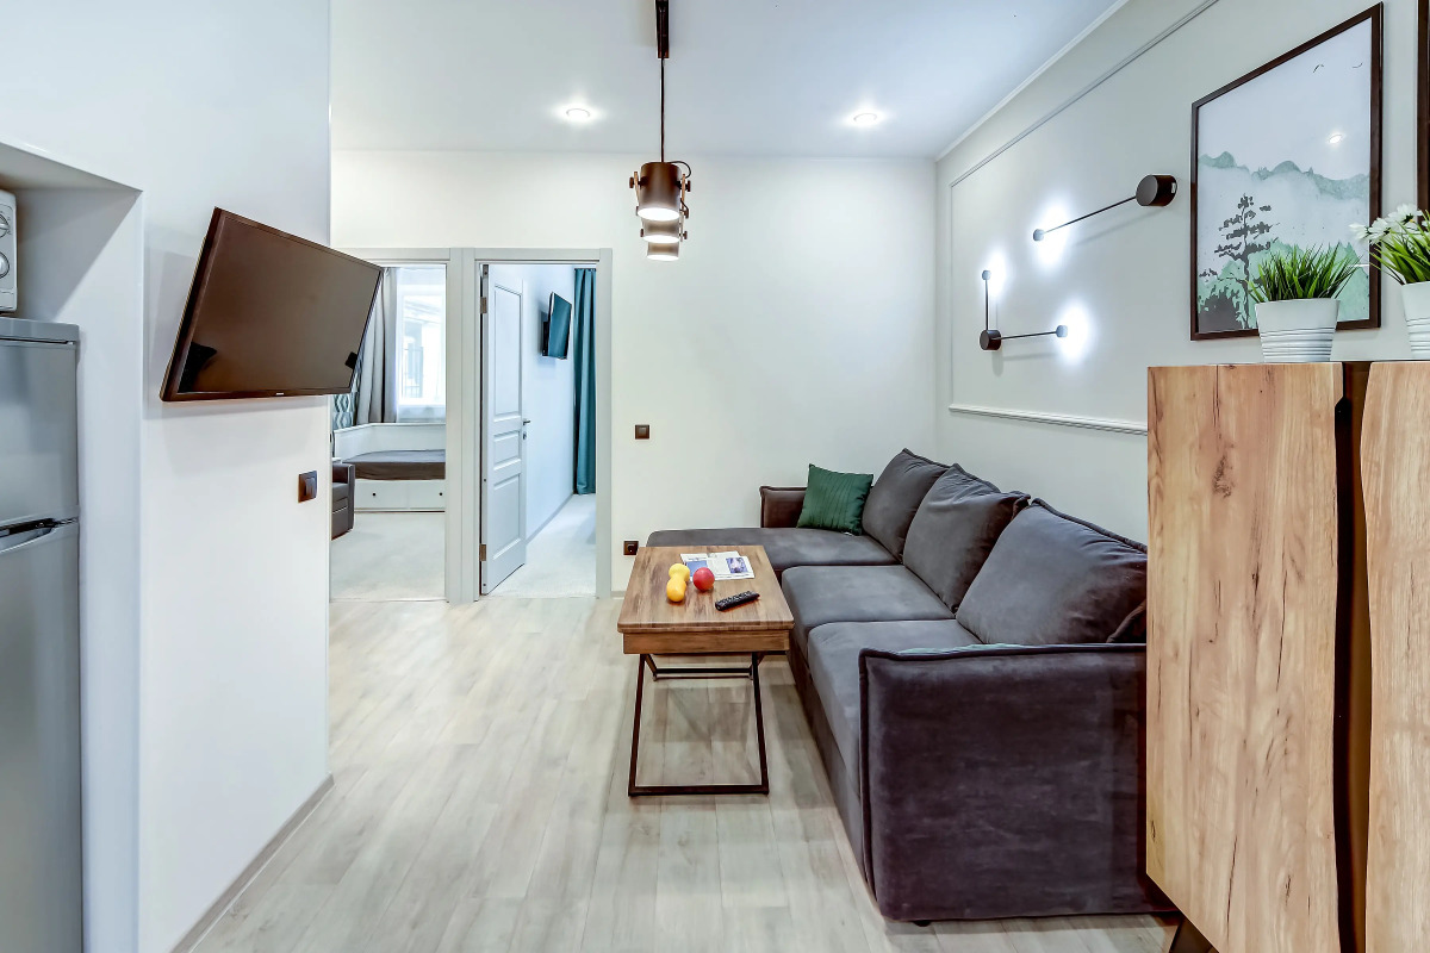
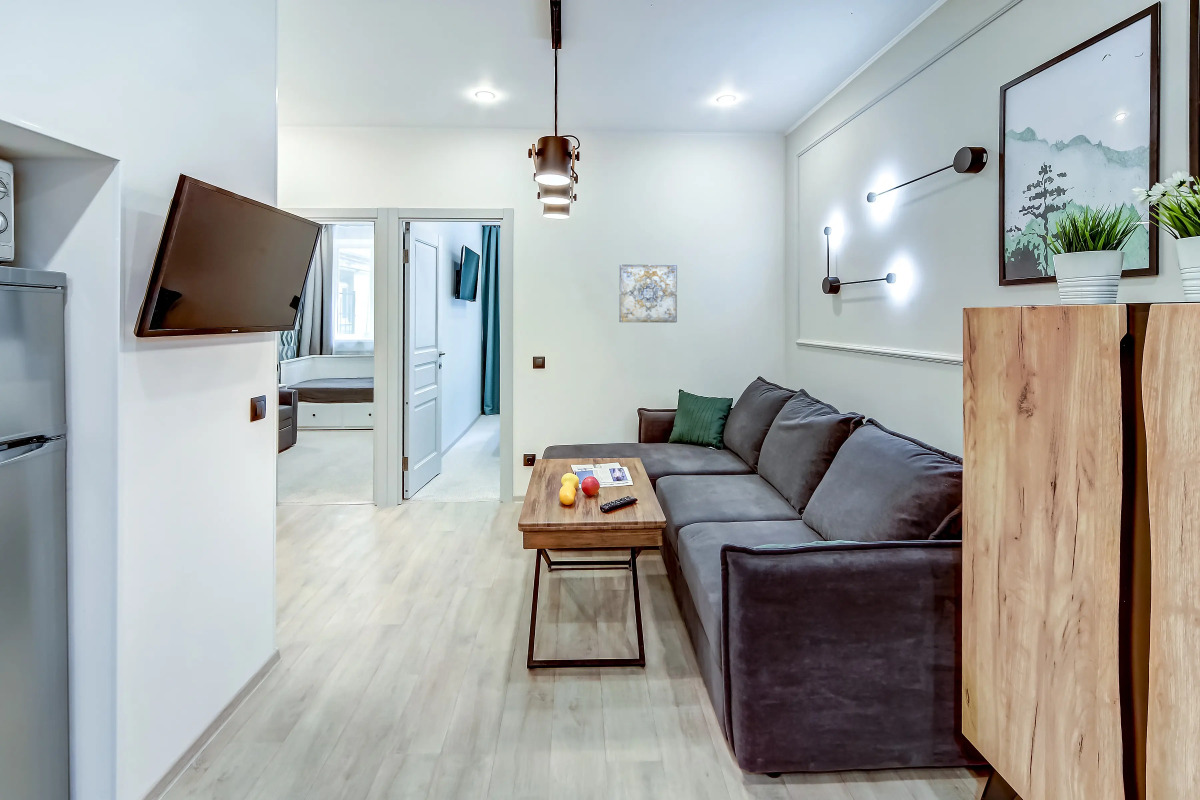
+ wall art (648, 293)
